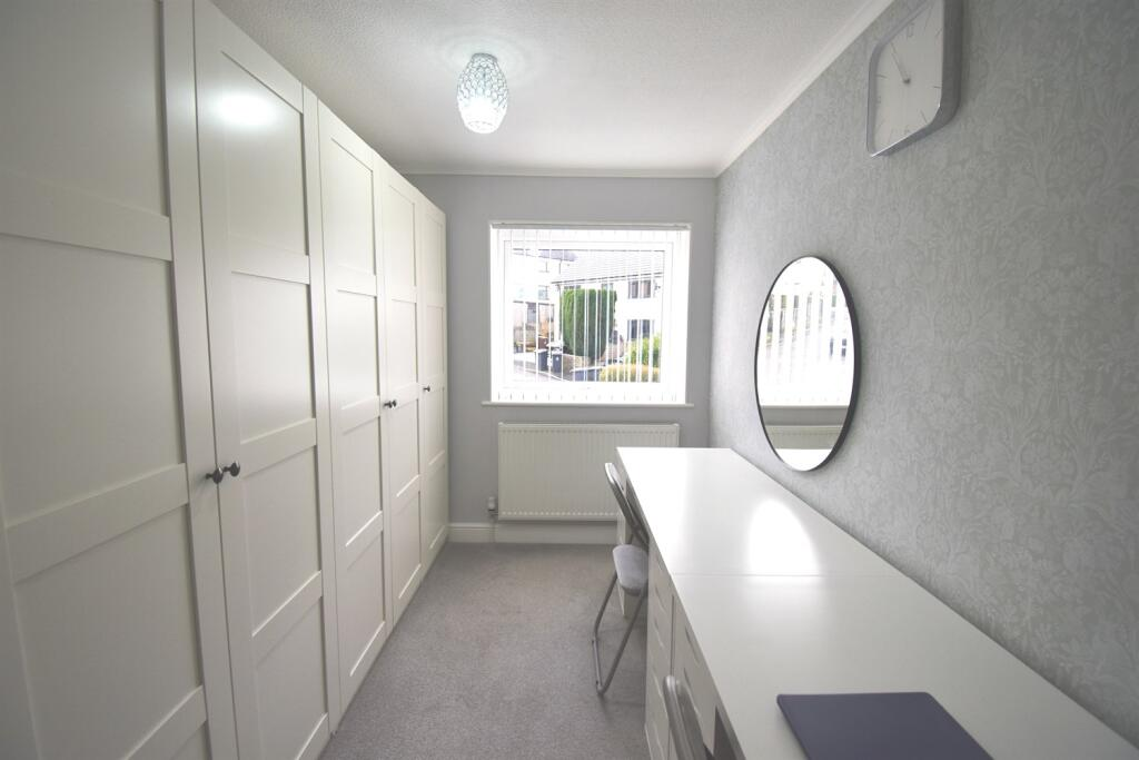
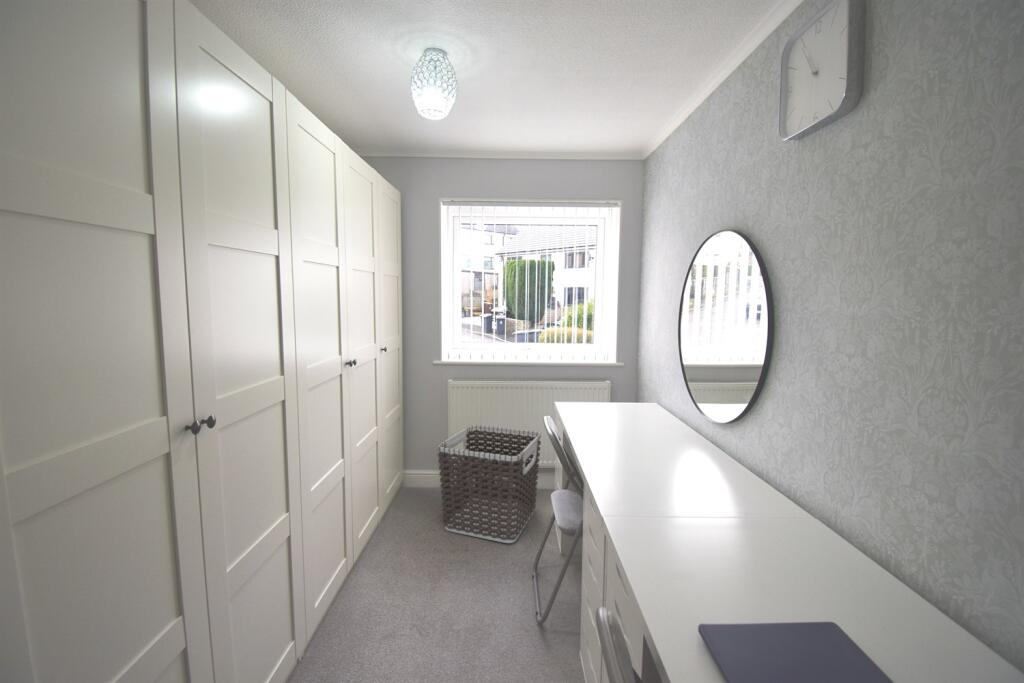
+ clothes hamper (491, 478)
